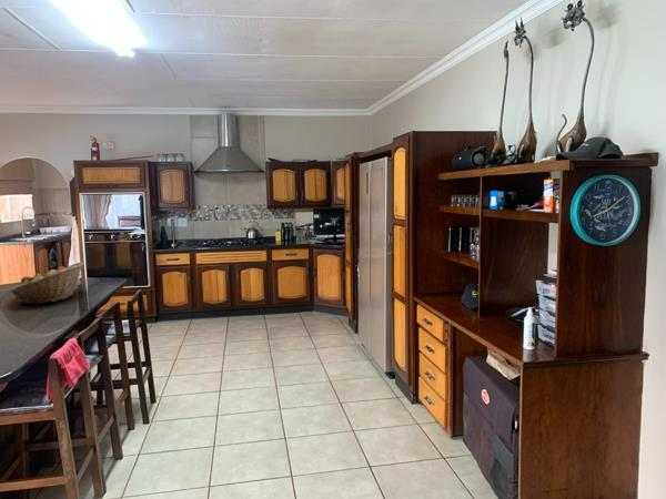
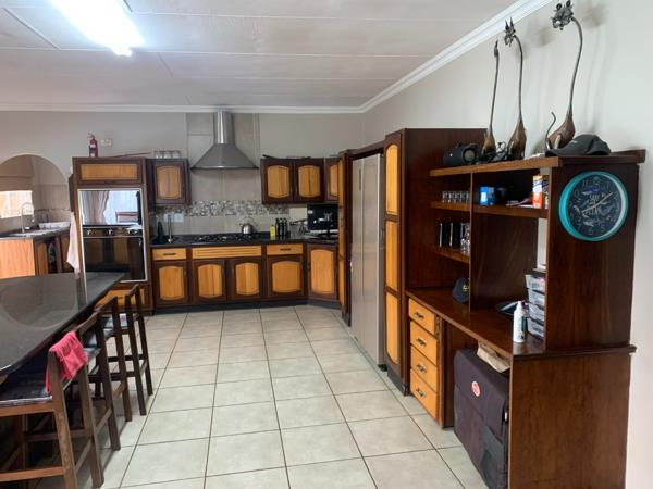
- fruit basket (49, 282)
